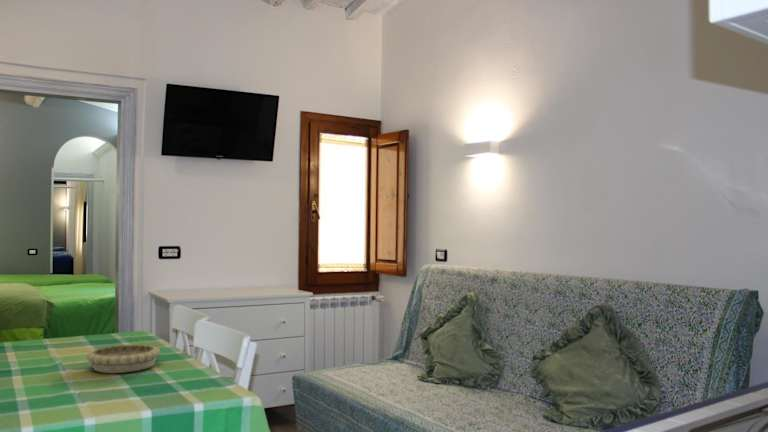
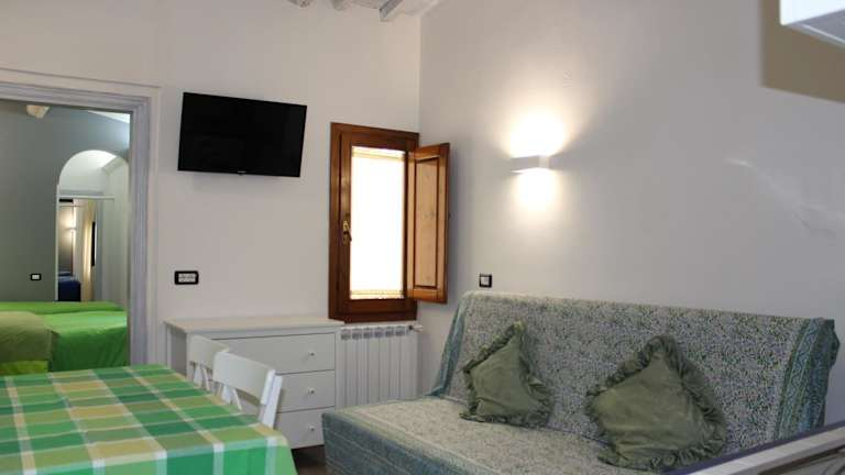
- decorative bowl (123, 358)
